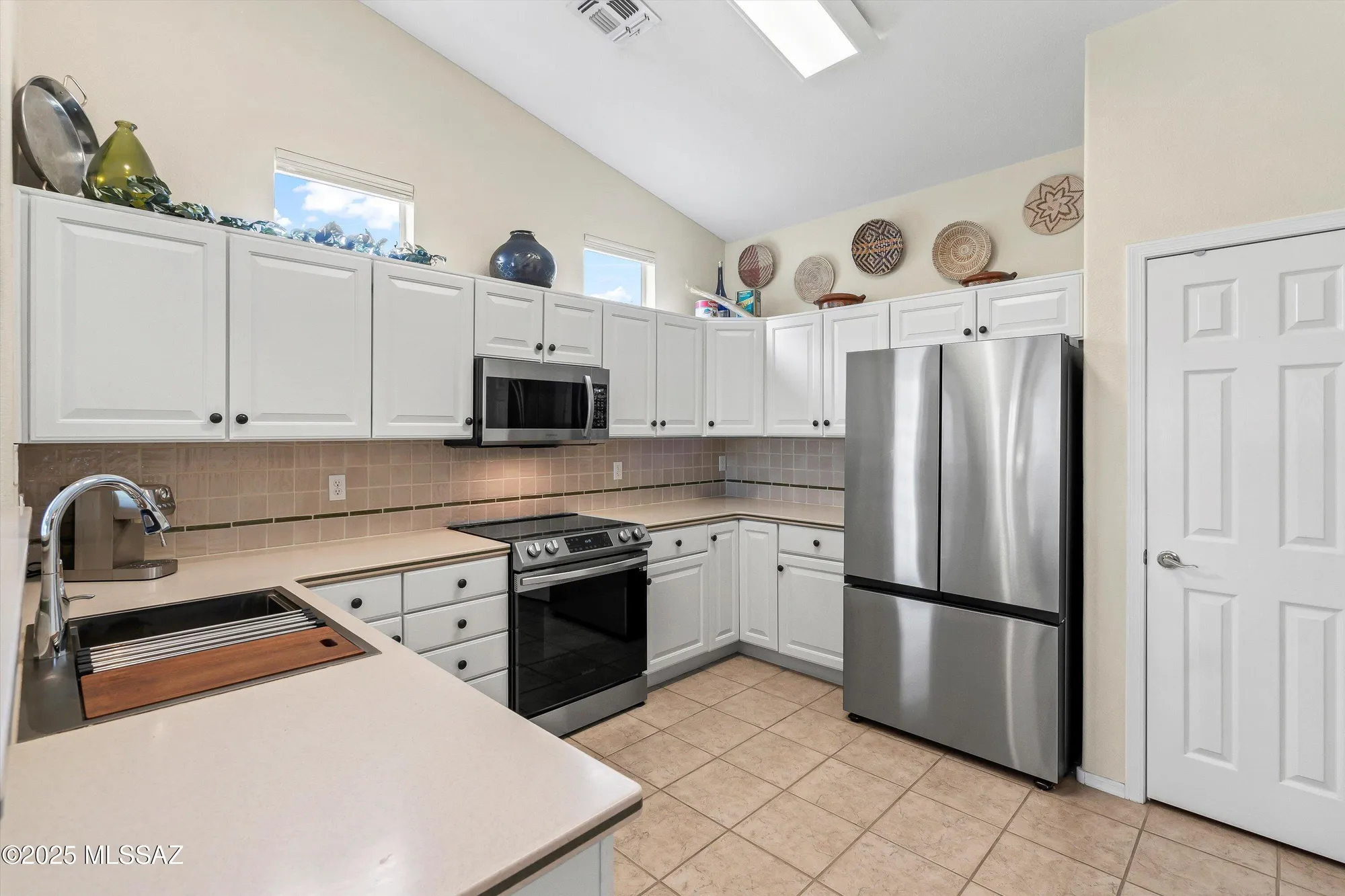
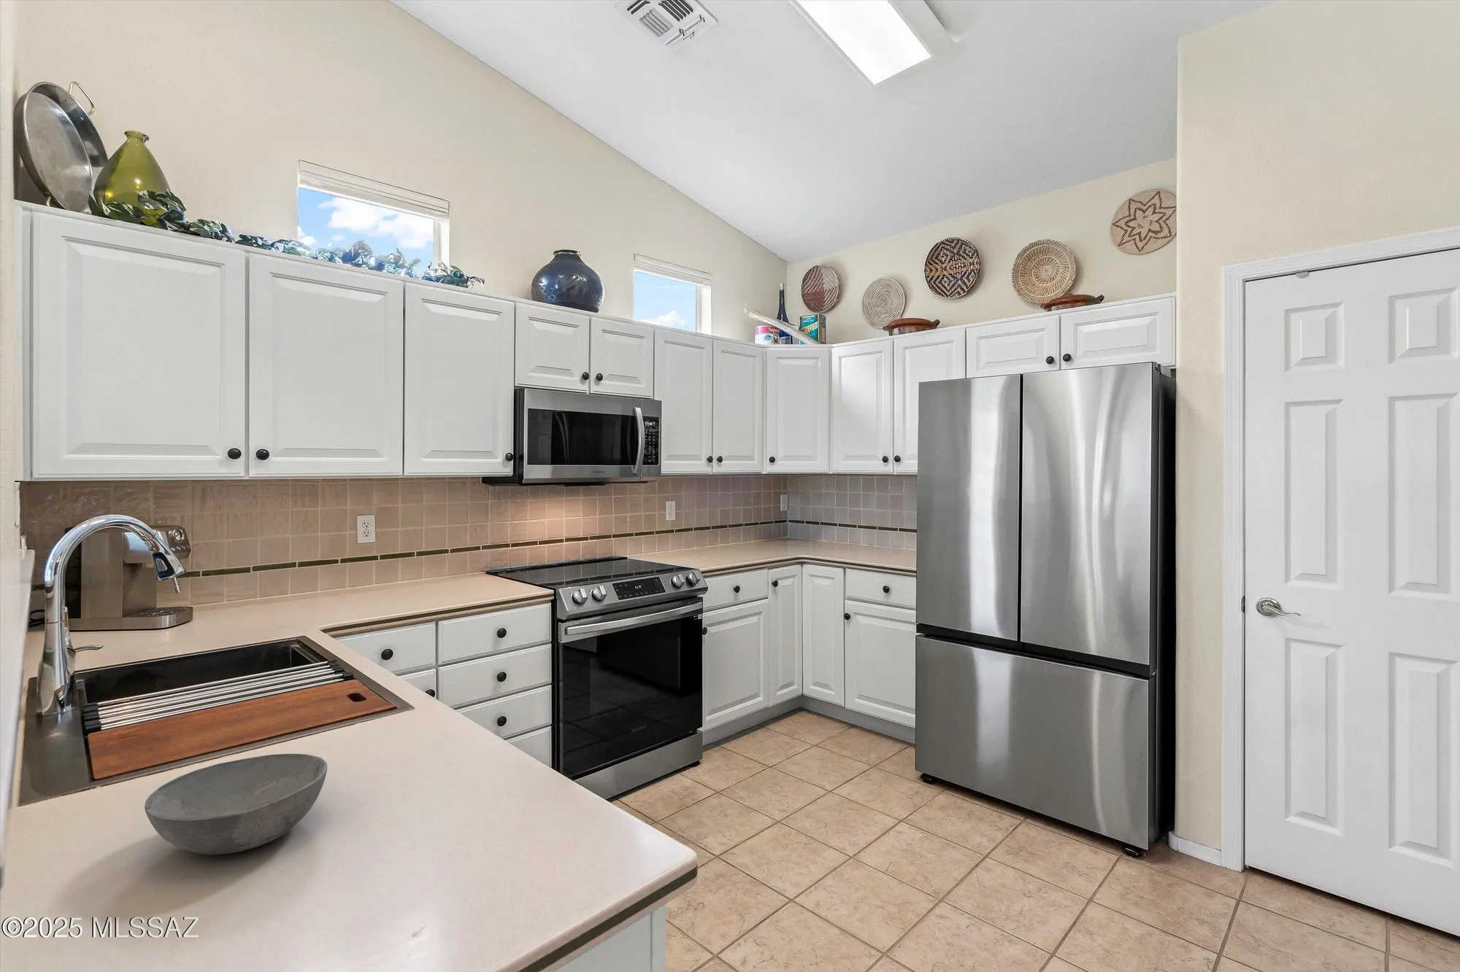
+ bowl (241, 808)
